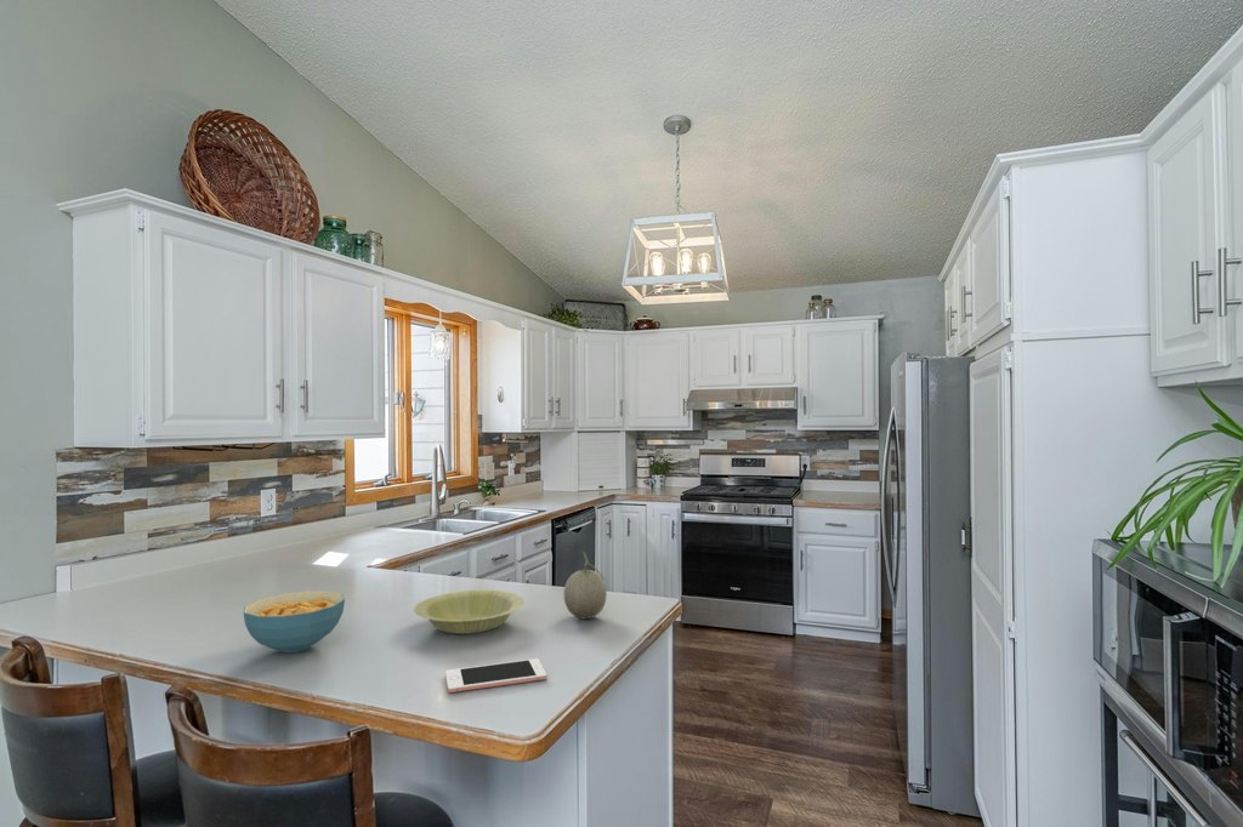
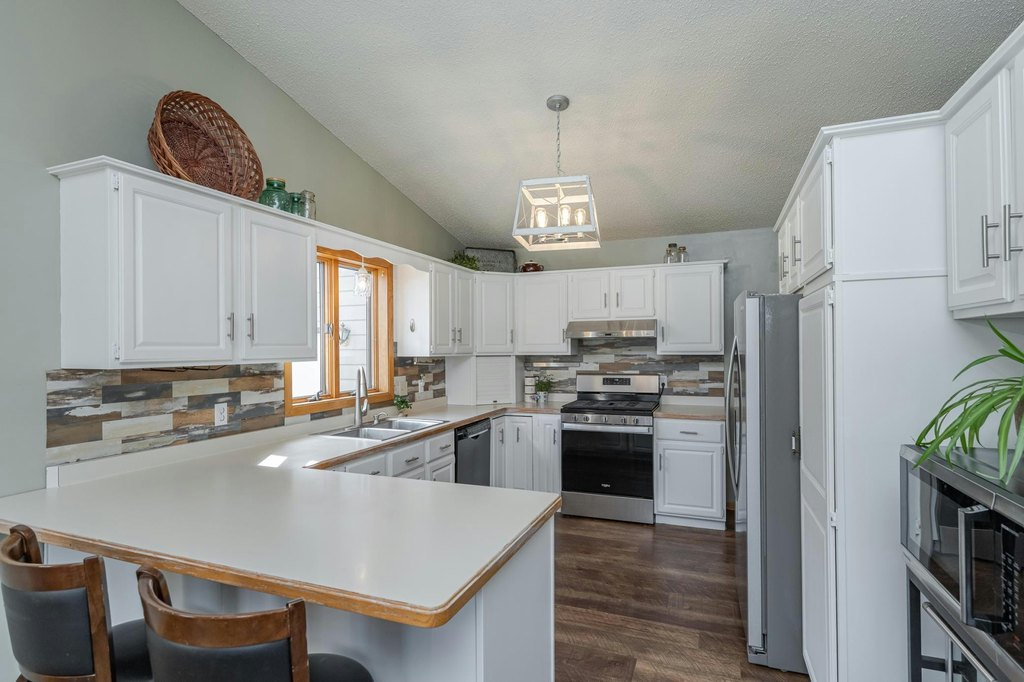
- cereal bowl (295, 624)
- fruit (586, 587)
- bowl (470, 615)
- cell phone (495, 674)
